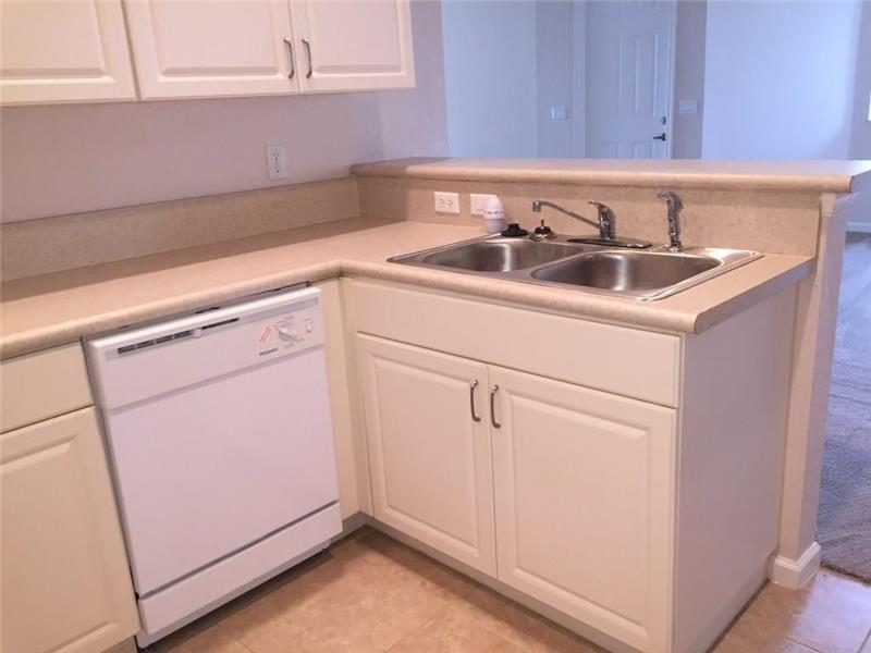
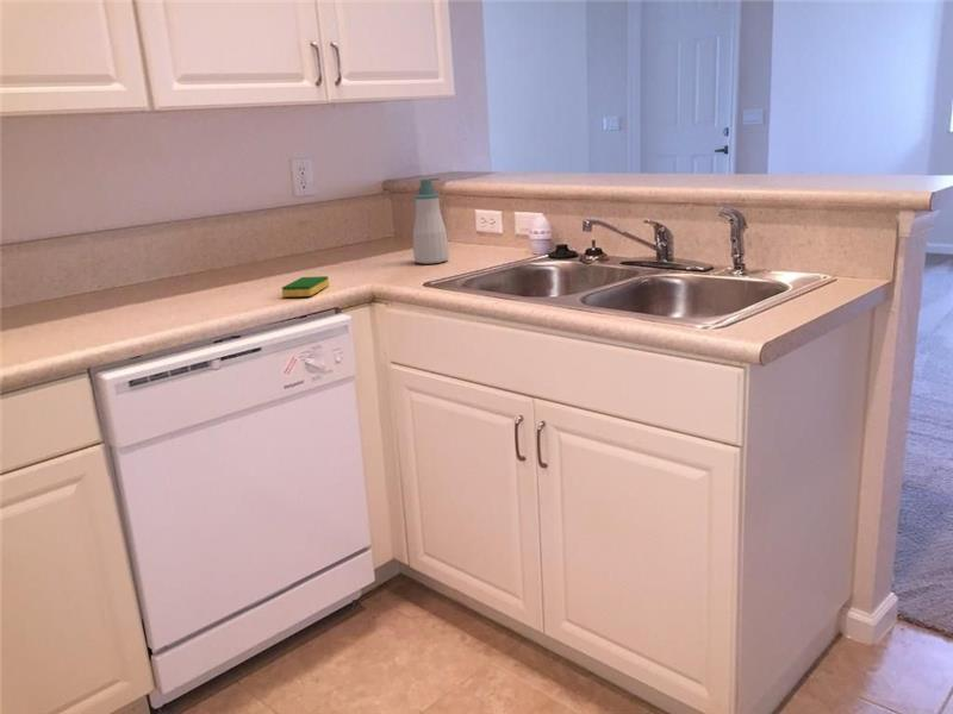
+ dish sponge (305, 286)
+ soap bottle (428, 220)
